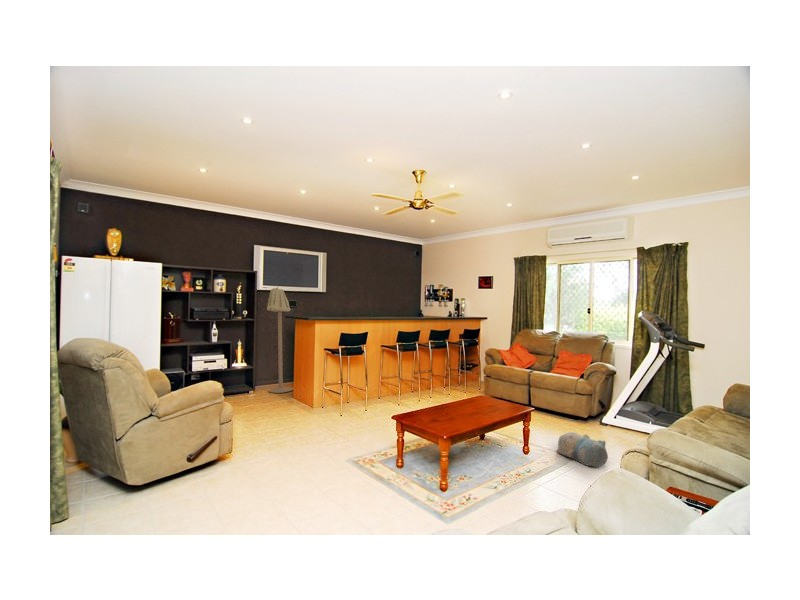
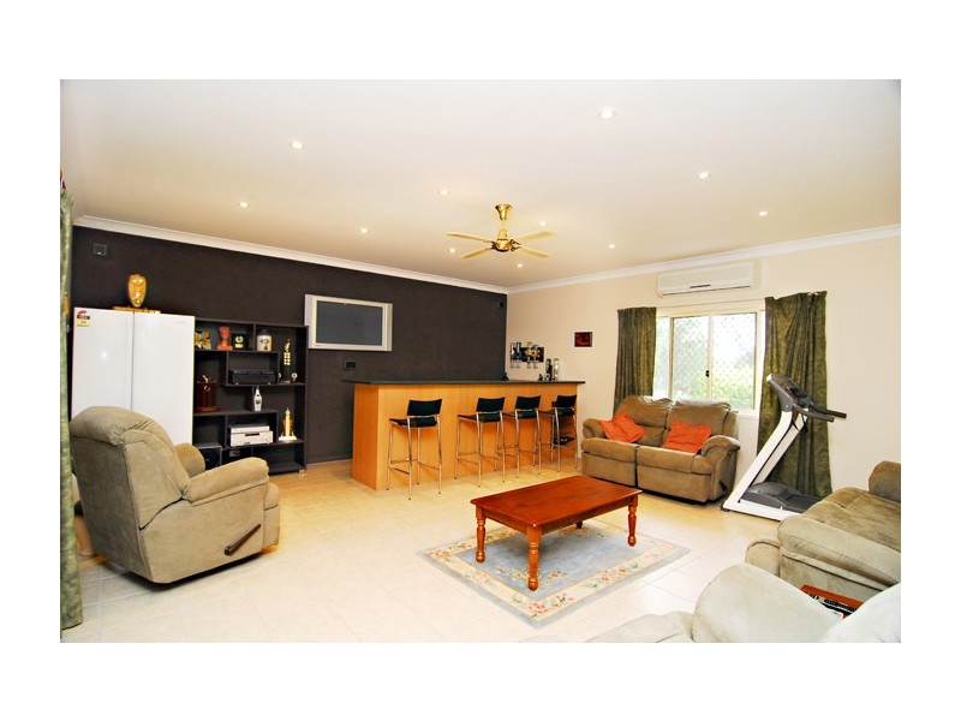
- plush toy (580, 447)
- floor lamp (278, 338)
